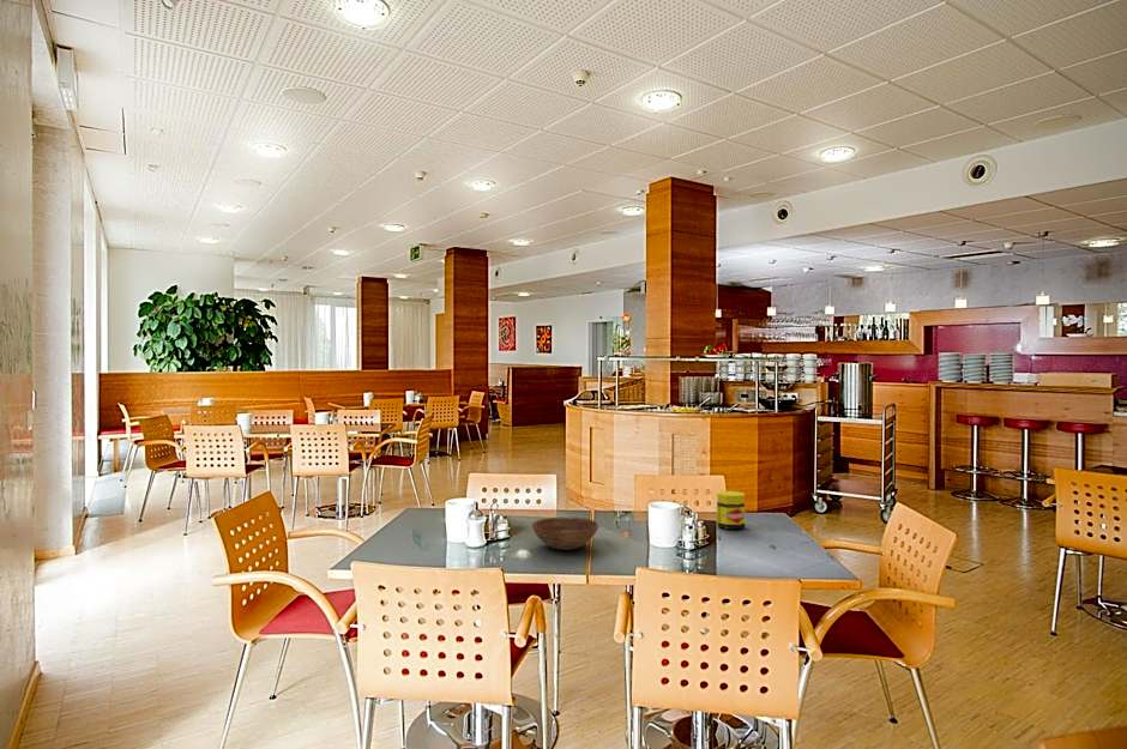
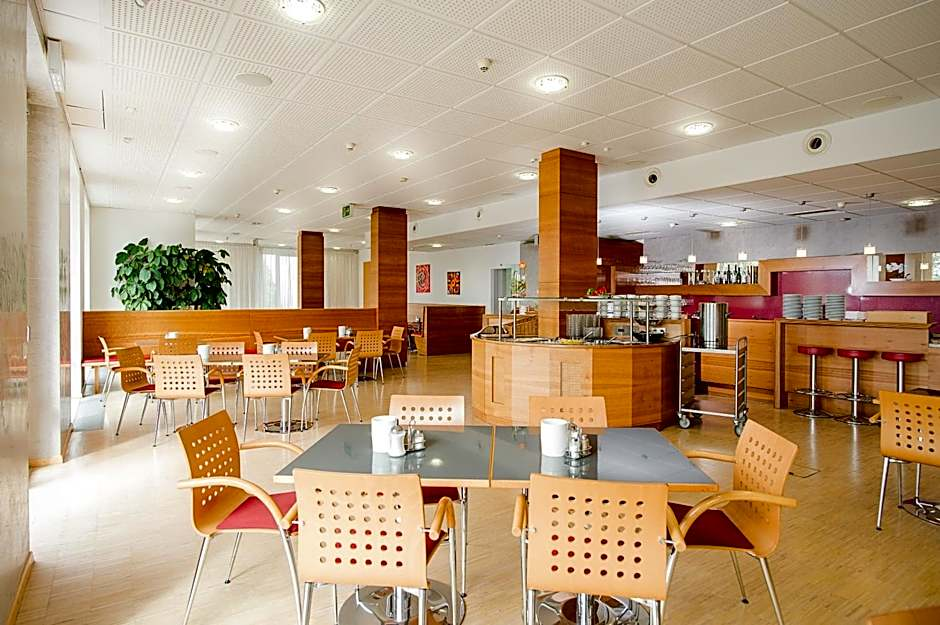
- bowl (565, 534)
- jar (730, 509)
